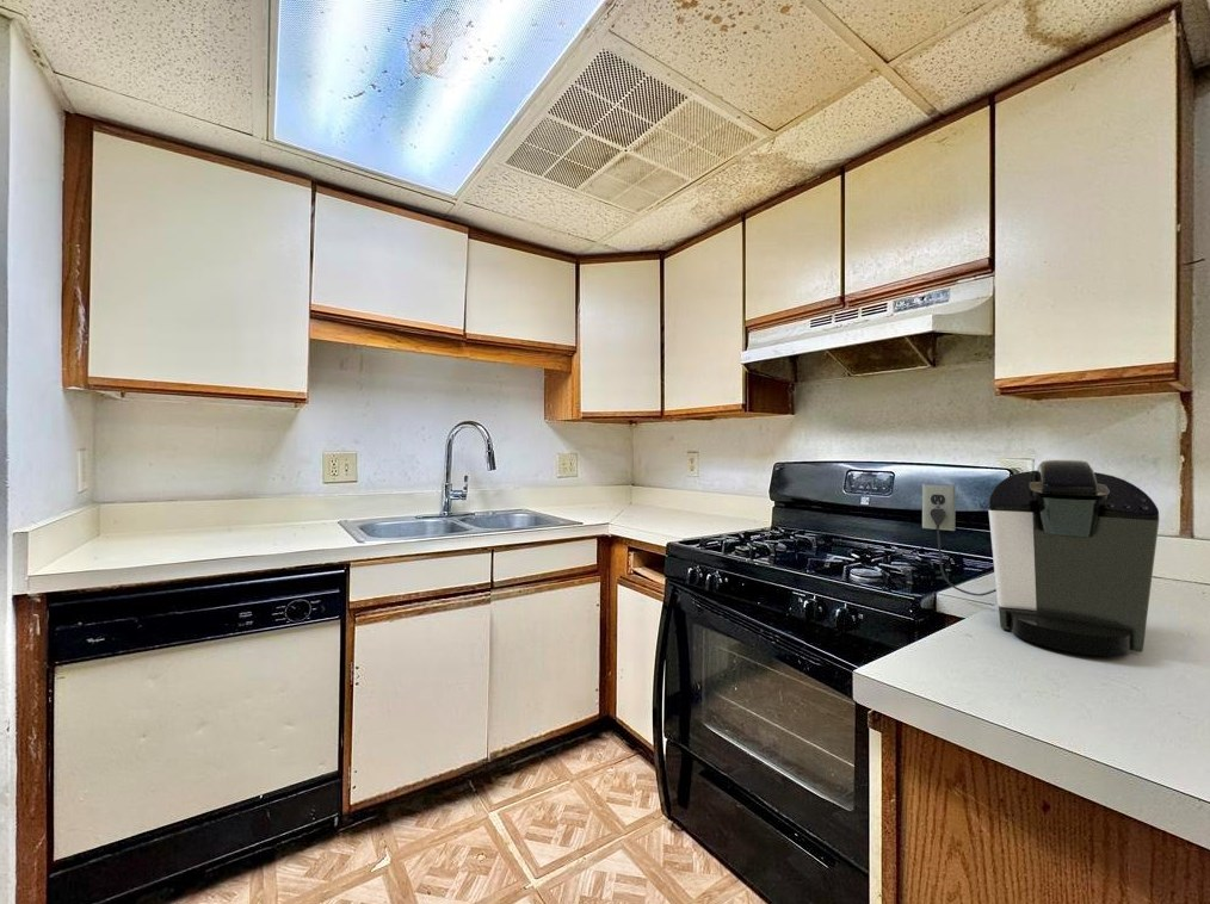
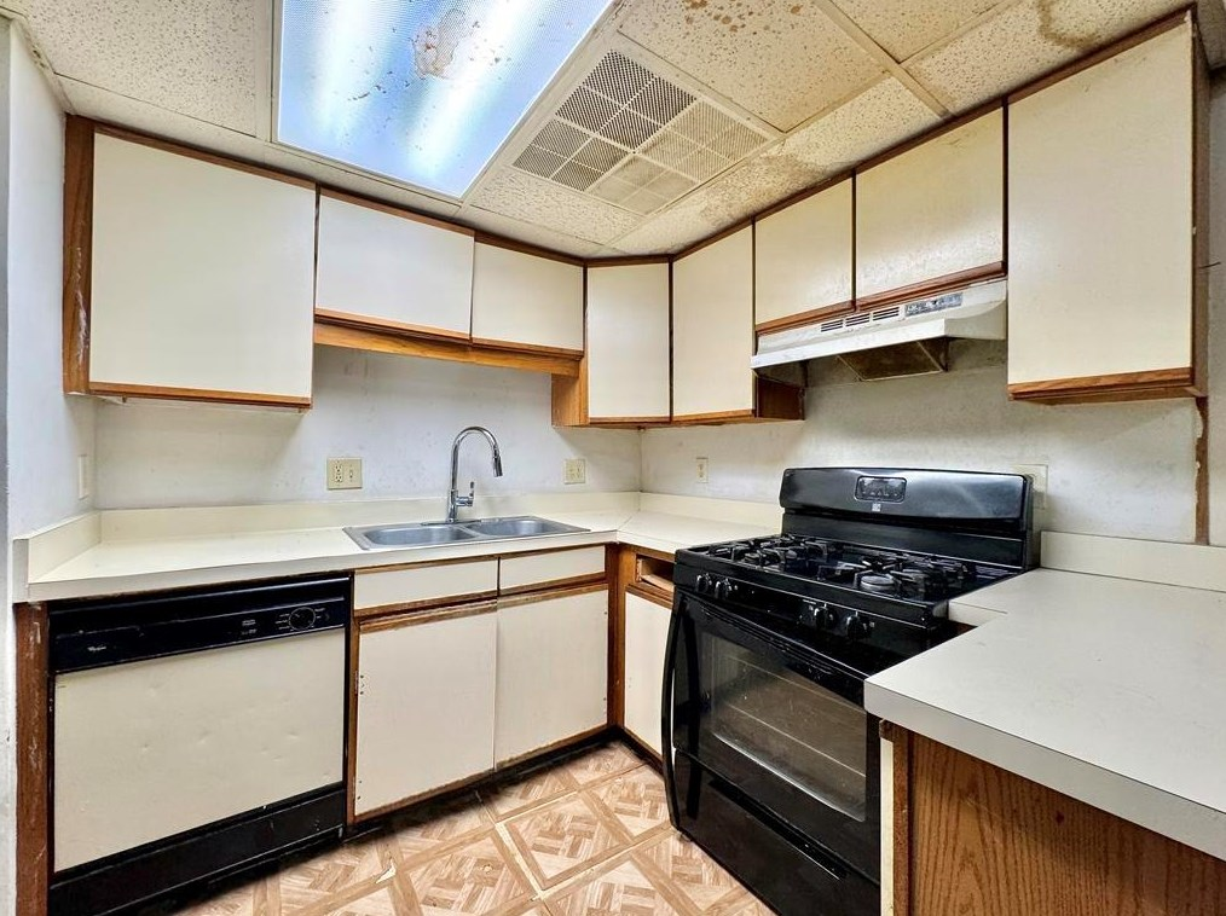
- coffee maker (1020, 541)
